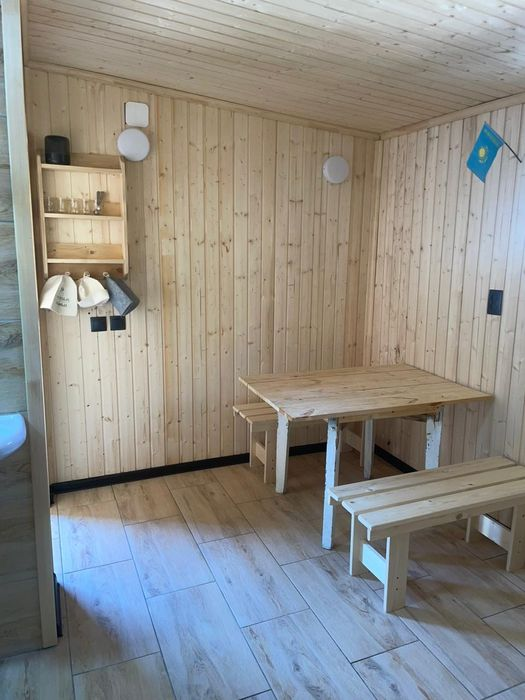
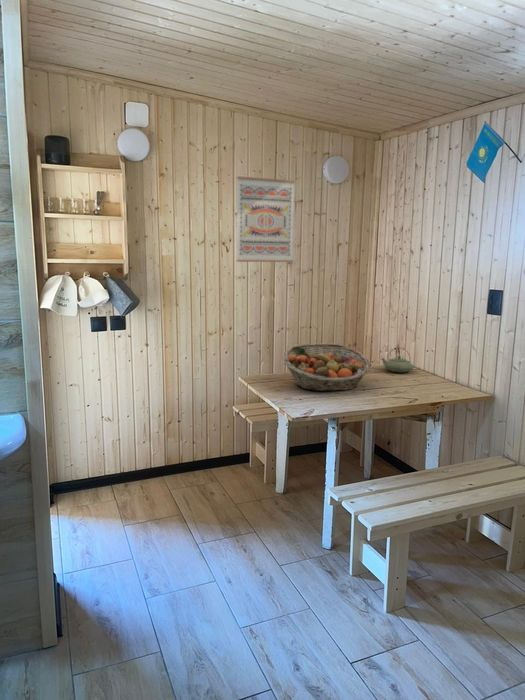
+ fruit basket (326, 366)
+ teapot (397, 359)
+ wall art (265, 220)
